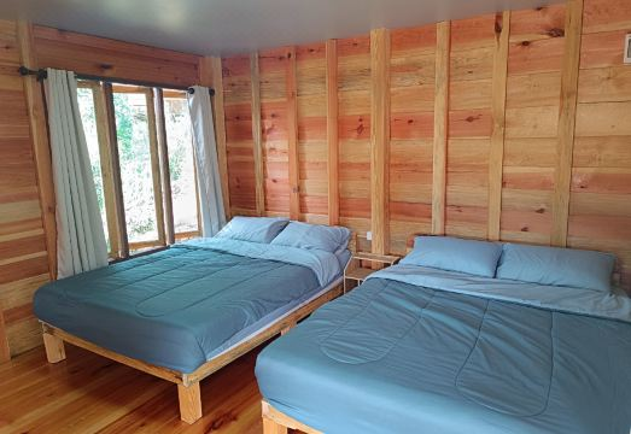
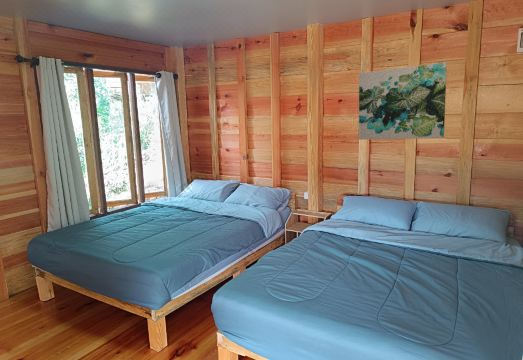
+ wall art (399, 104)
